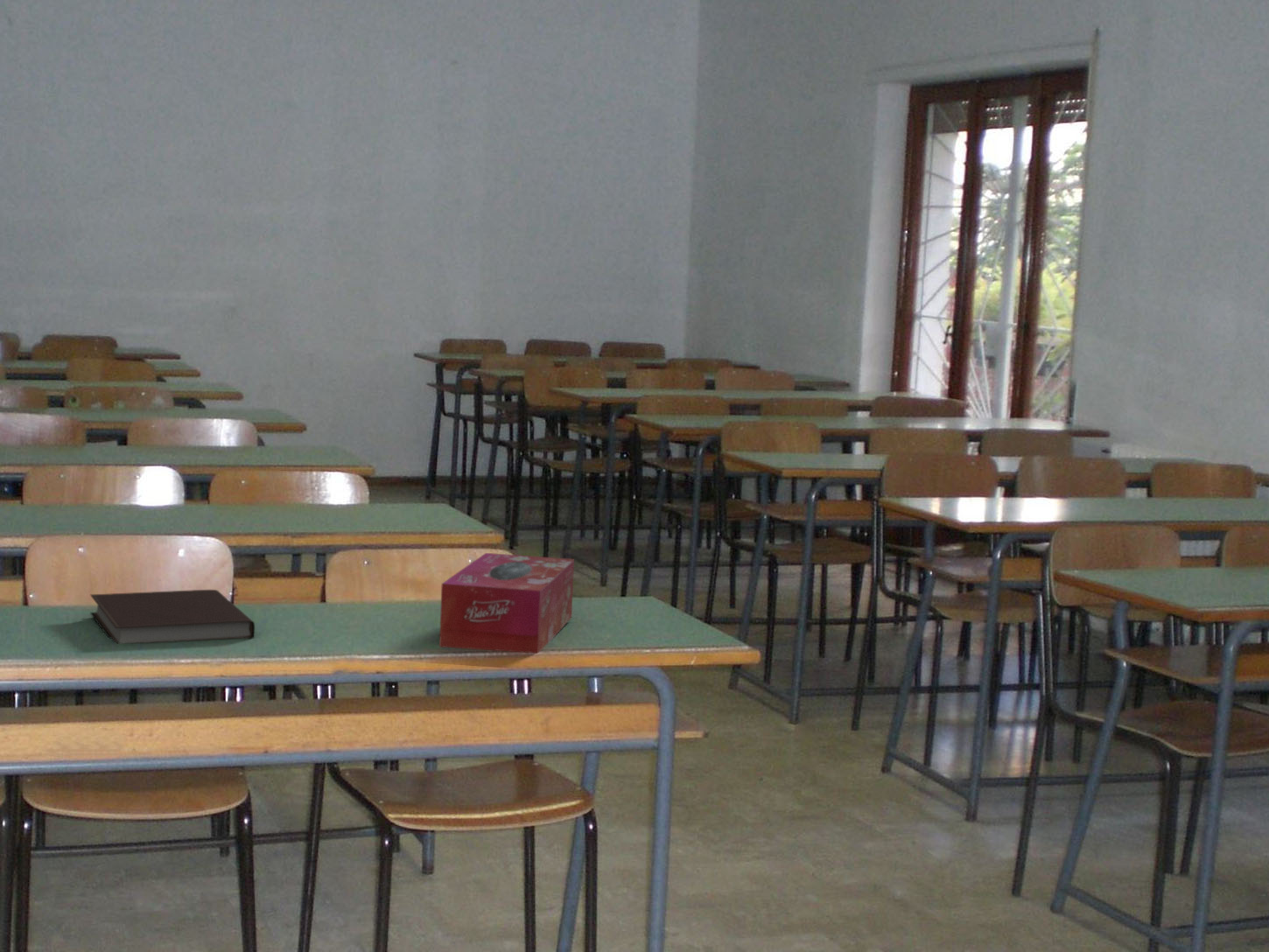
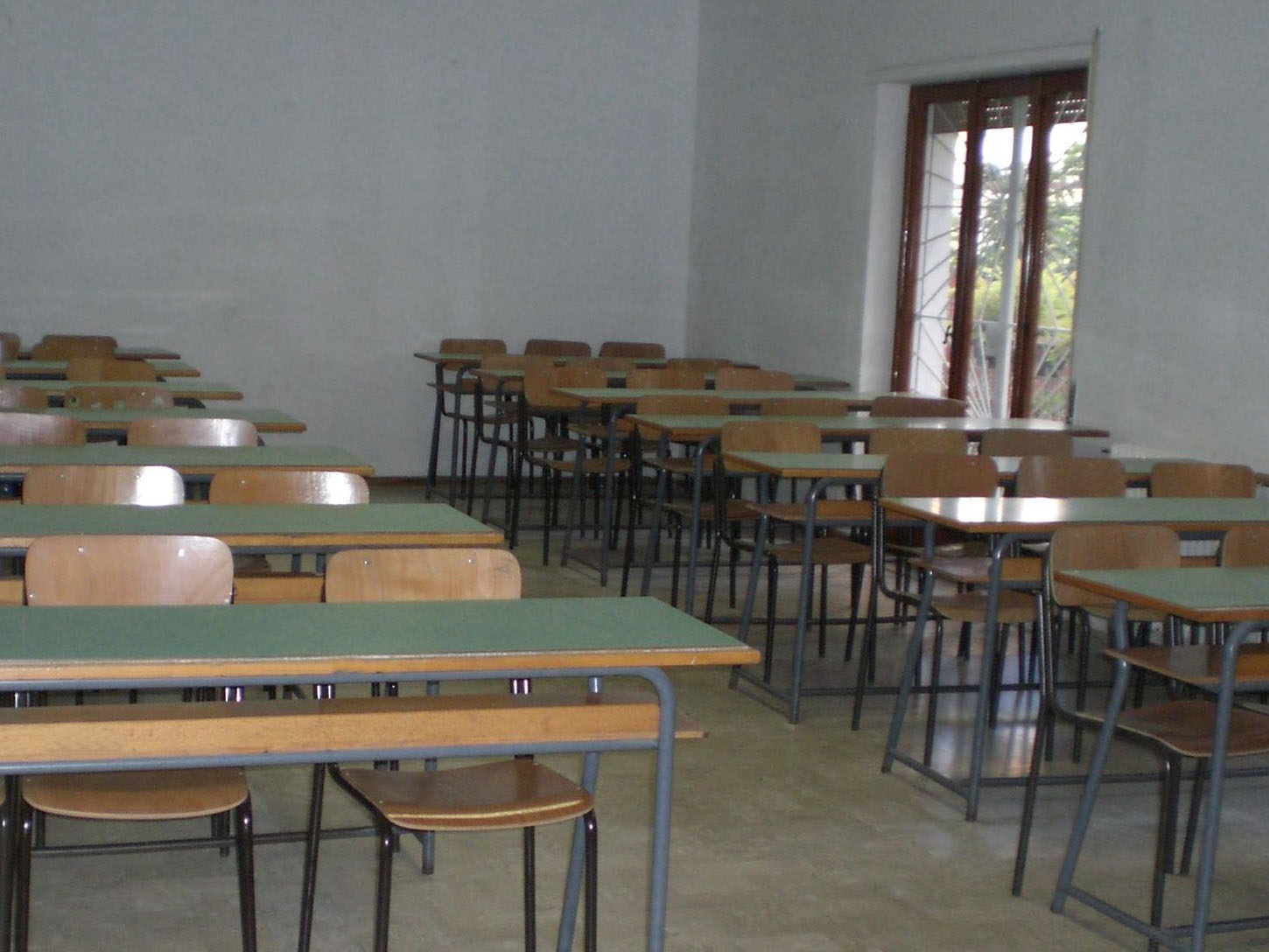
- notebook (170, 616)
- tissue box (509, 601)
